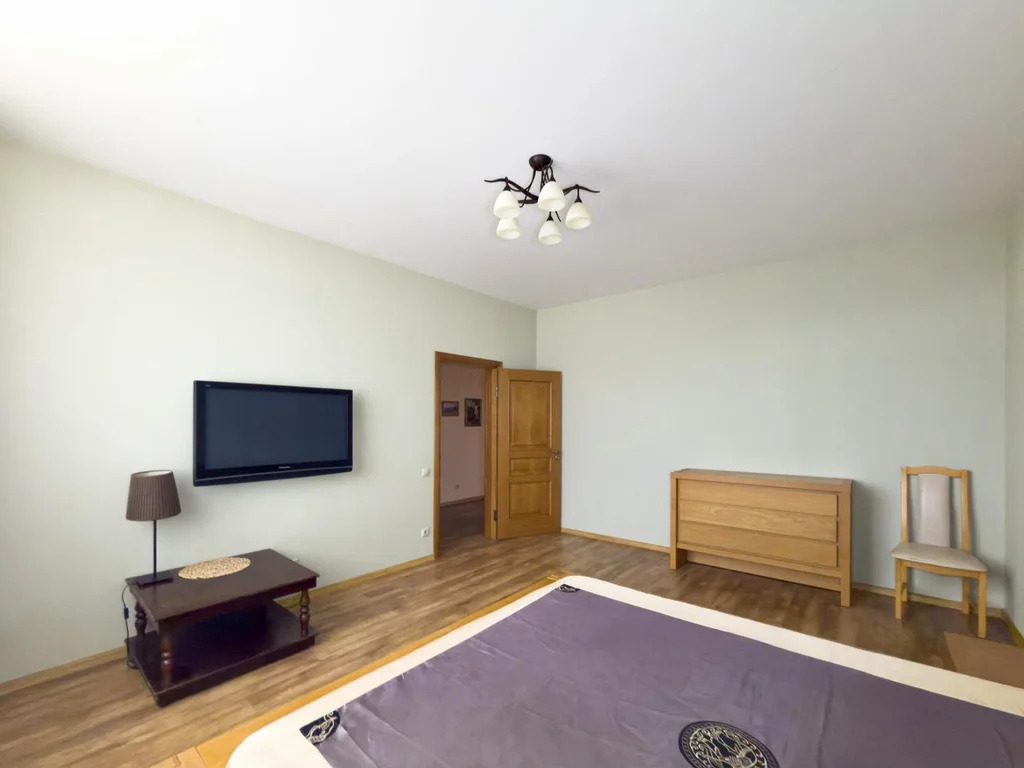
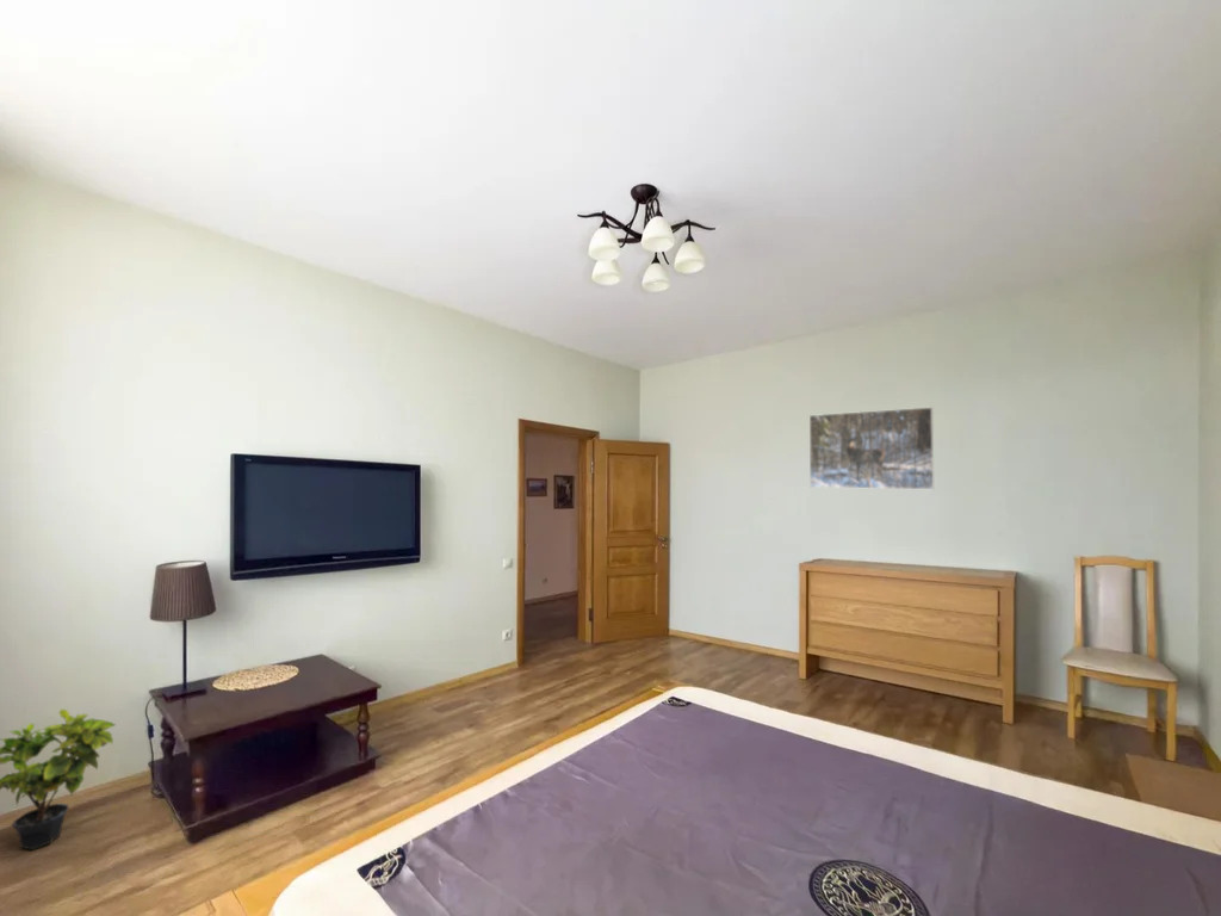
+ potted plant (52, 775)
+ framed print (867, 450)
